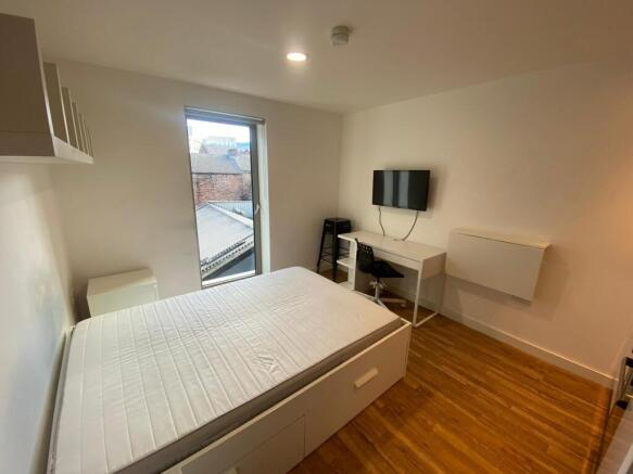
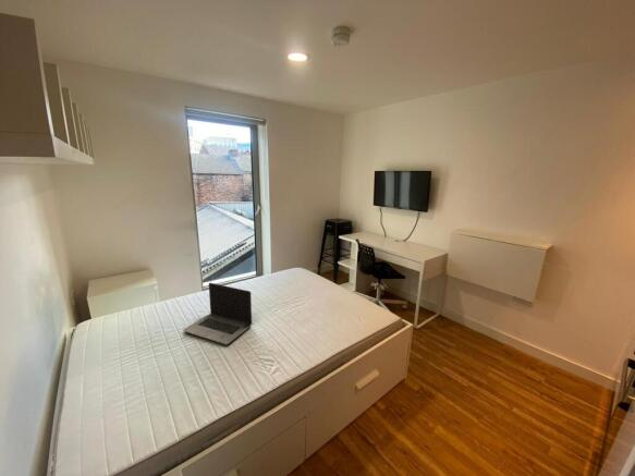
+ laptop computer (217, 312)
